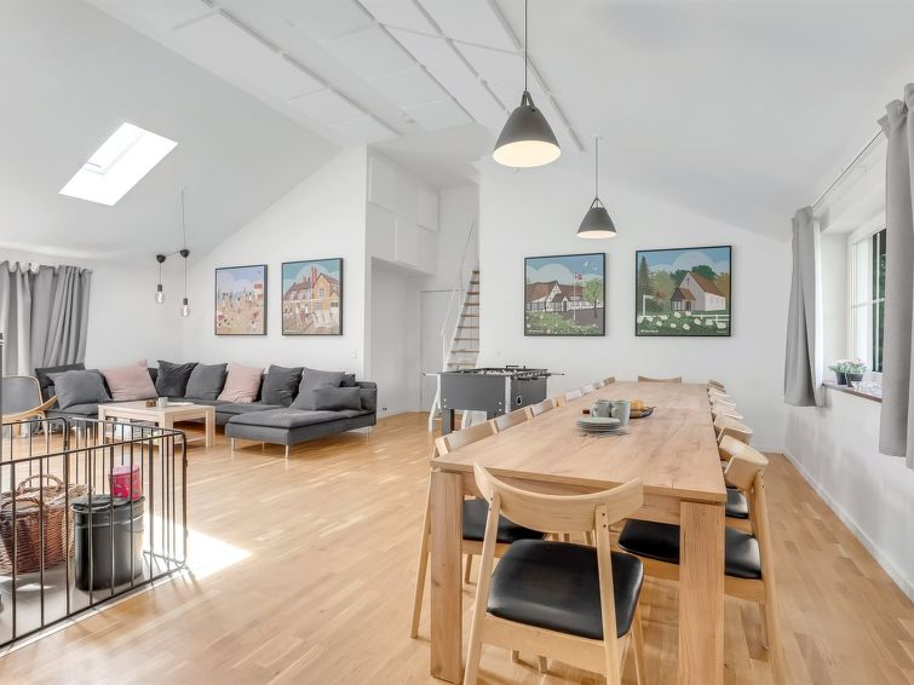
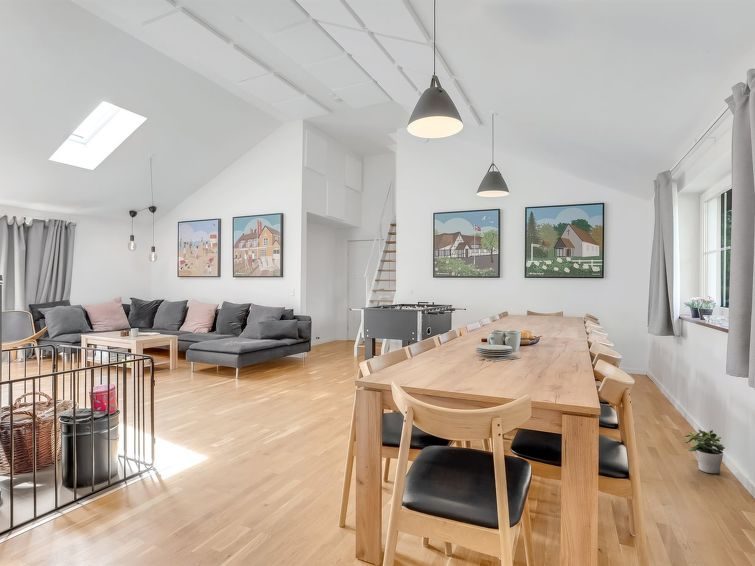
+ potted plant (703, 448)
